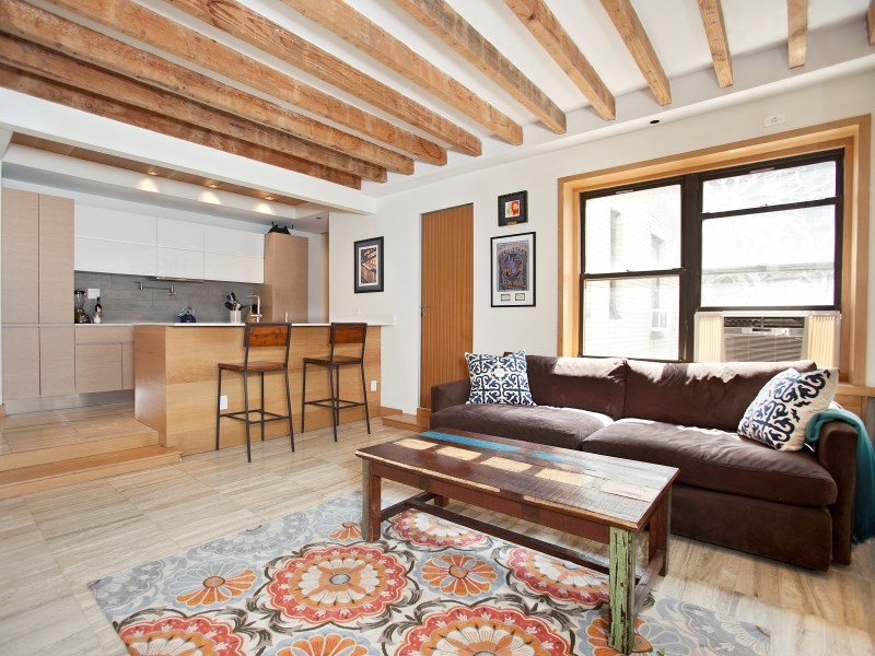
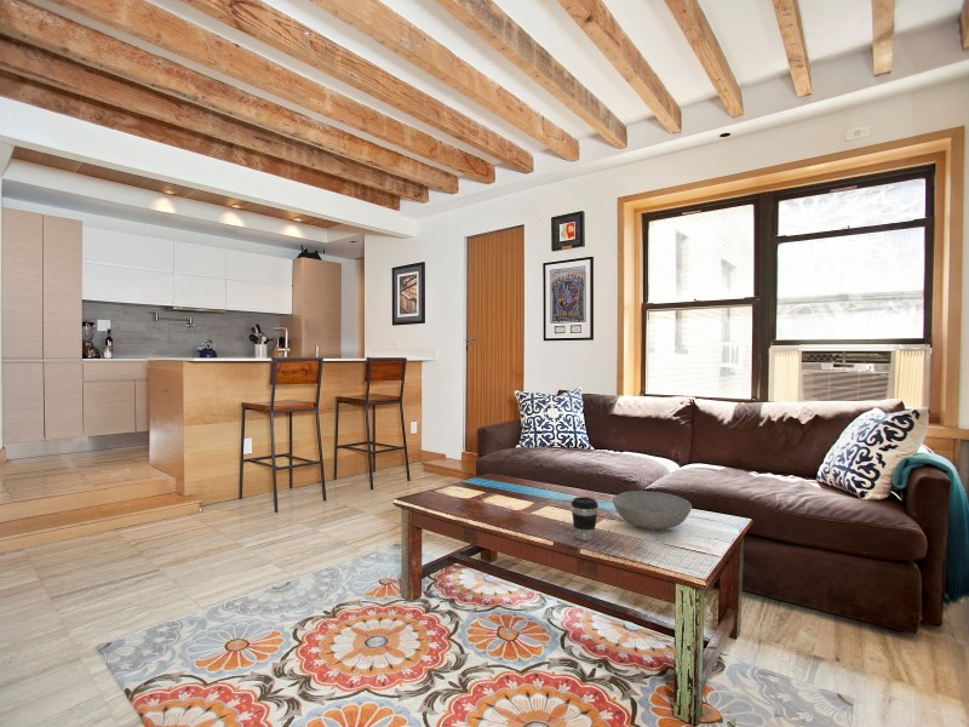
+ bowl (650, 513)
+ coffee cup (584, 519)
